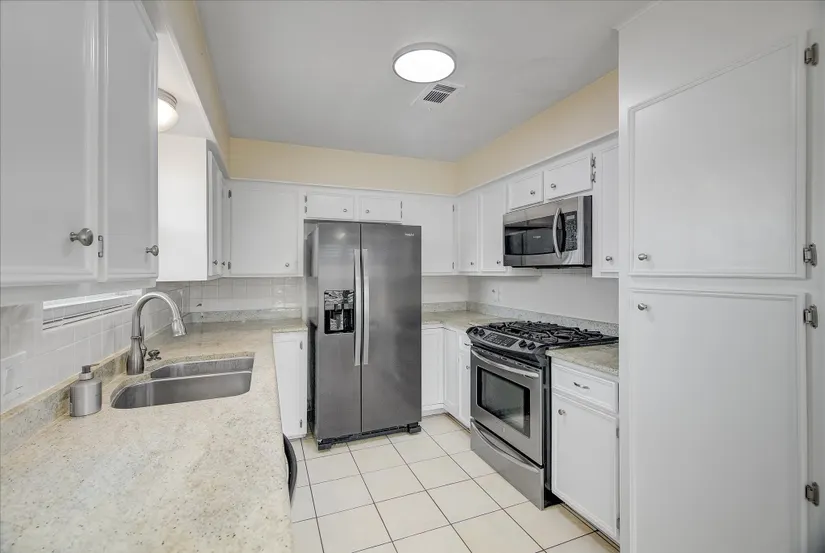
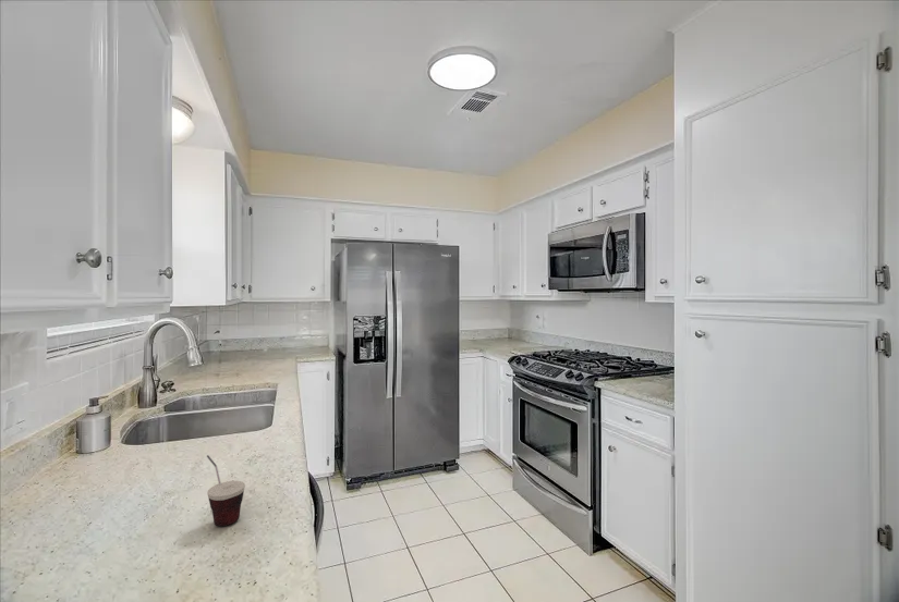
+ cup (220, 489)
